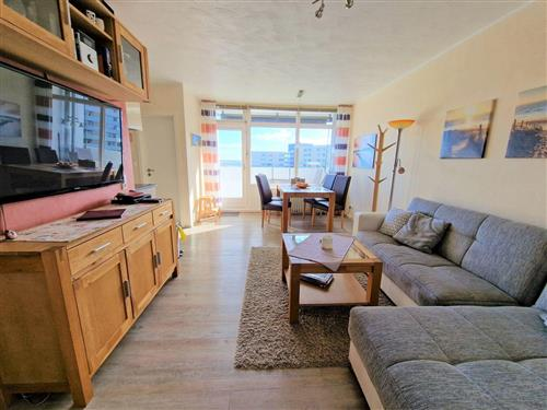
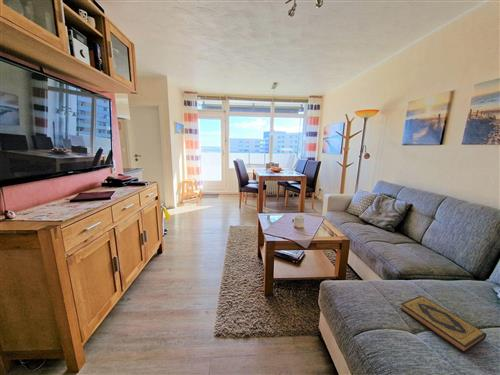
+ hardback book (439, 319)
